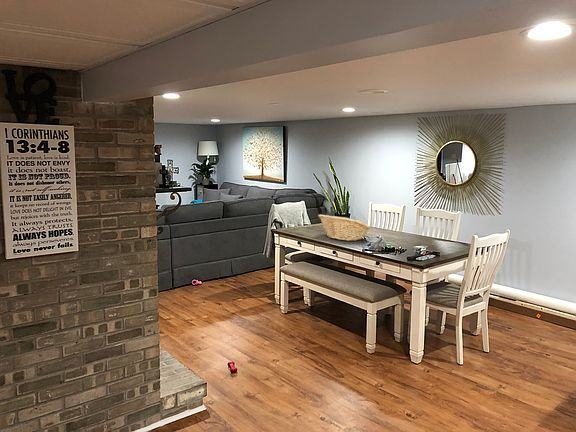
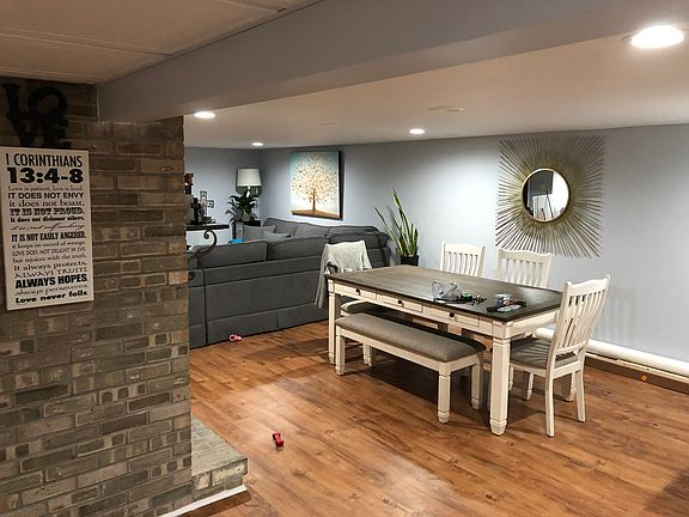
- fruit basket (343, 226)
